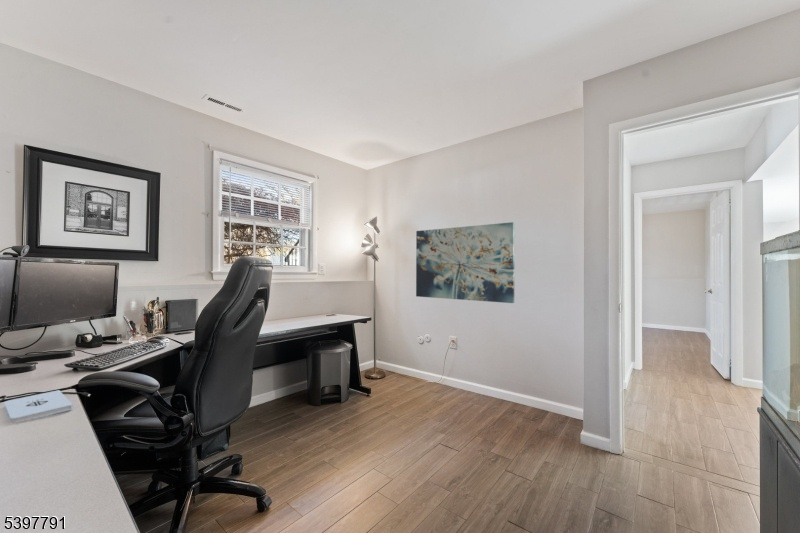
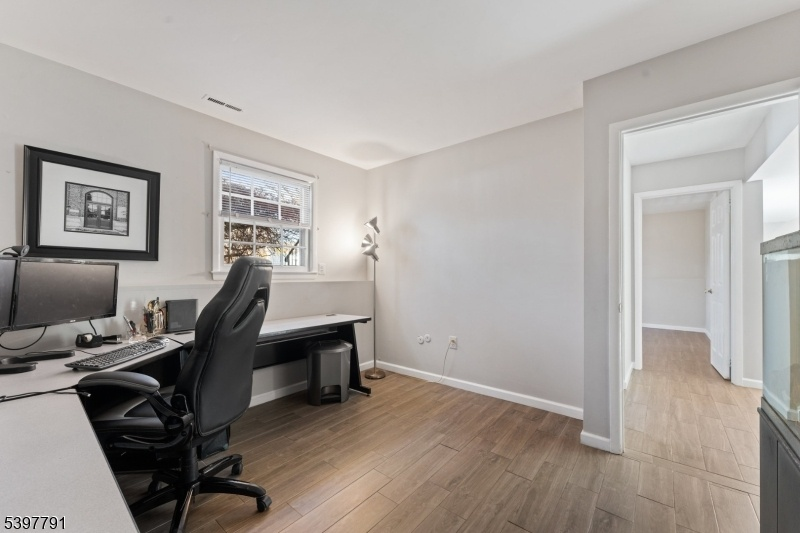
- notepad (37, 405)
- wall art (460, 263)
